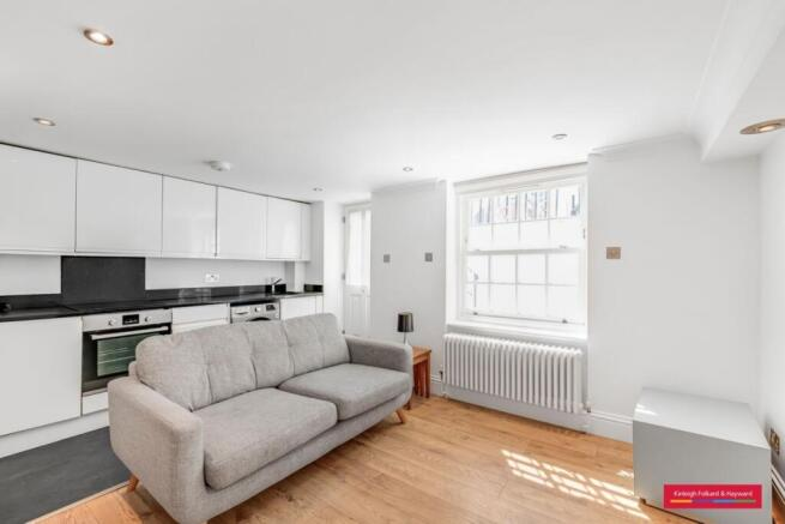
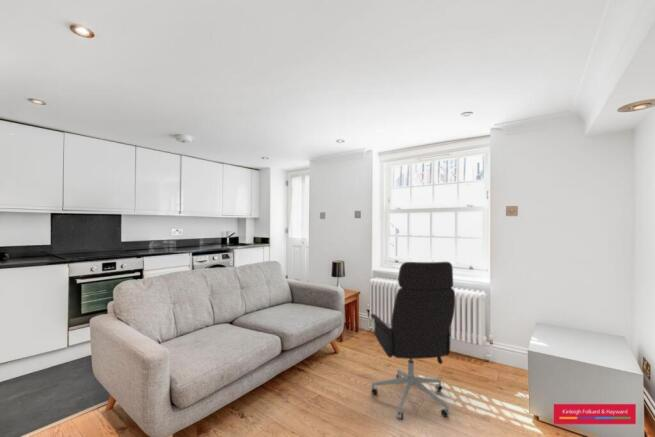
+ office chair (412, 328)
